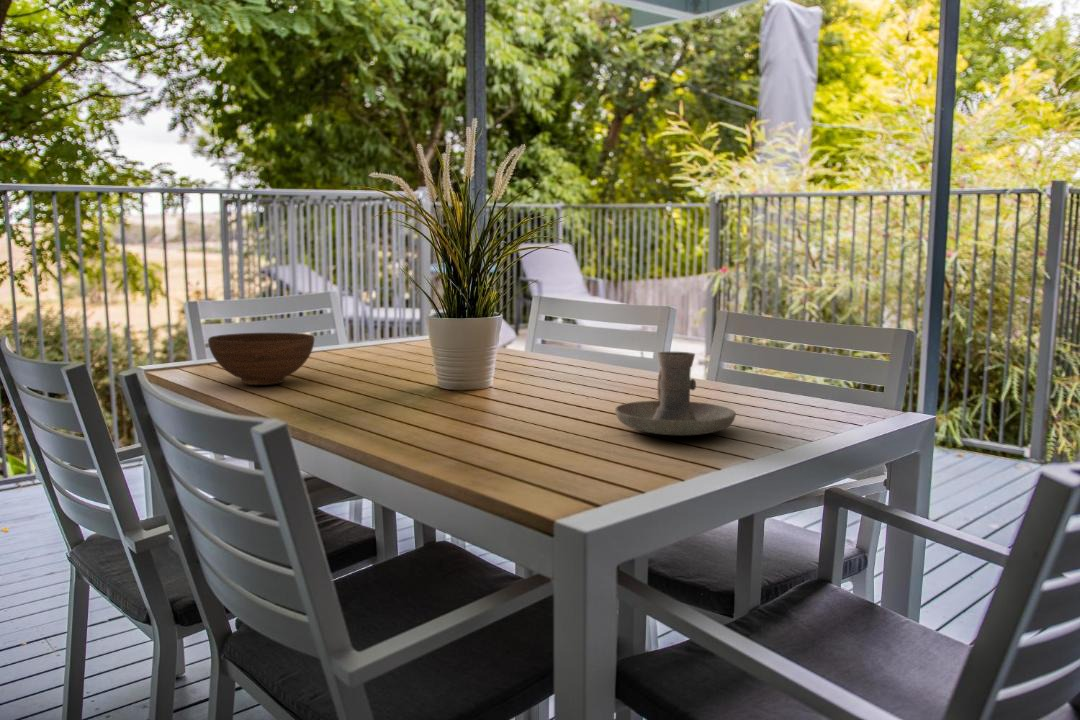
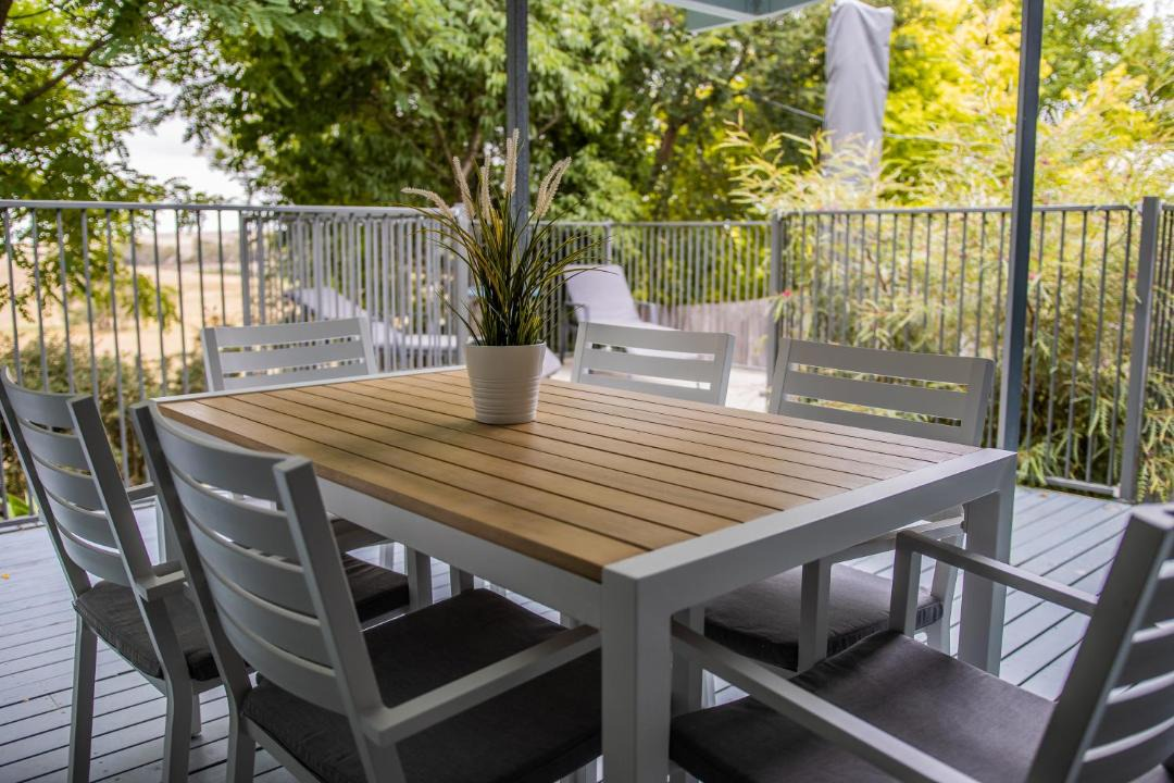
- candle holder (672, 390)
- bowl (262, 360)
